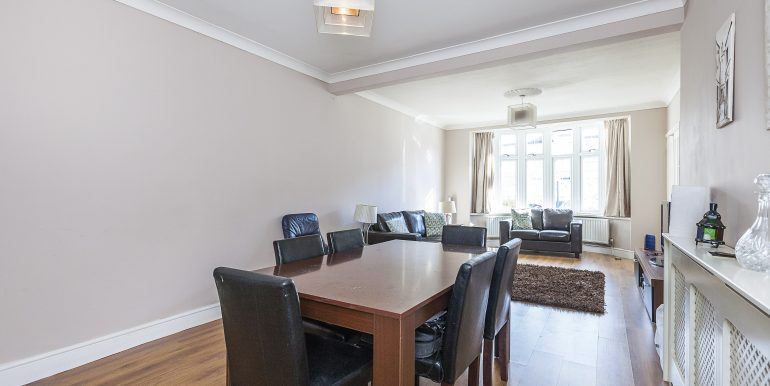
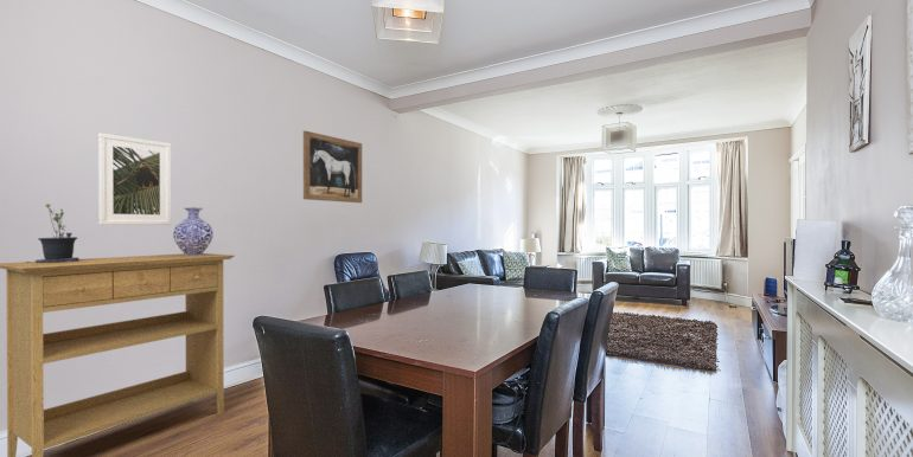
+ vase (193, 231)
+ console table (128, 346)
+ wall art (334, 169)
+ potted plant (56, 232)
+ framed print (136, 181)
